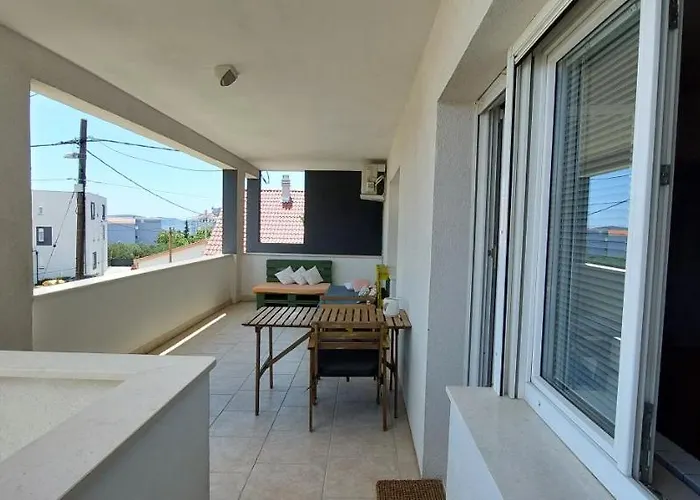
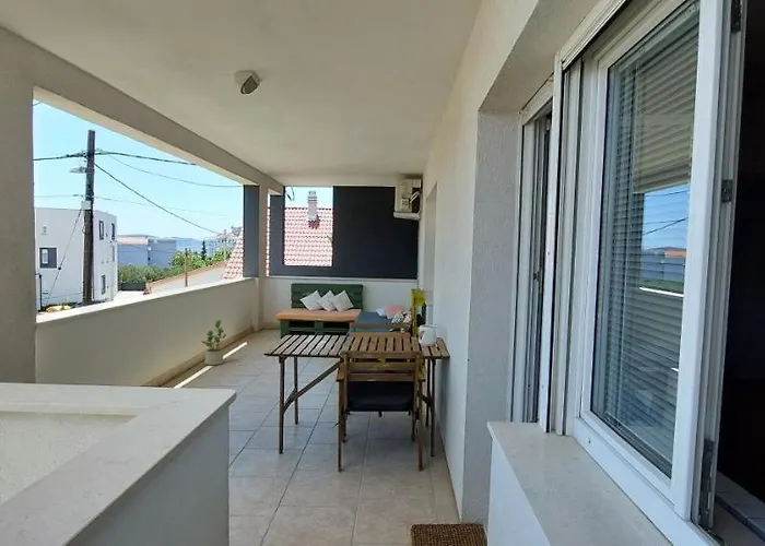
+ potted plant (212, 342)
